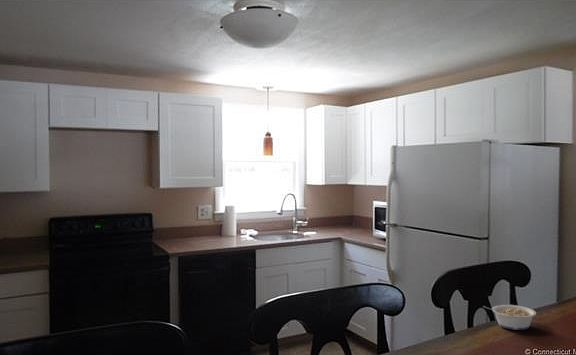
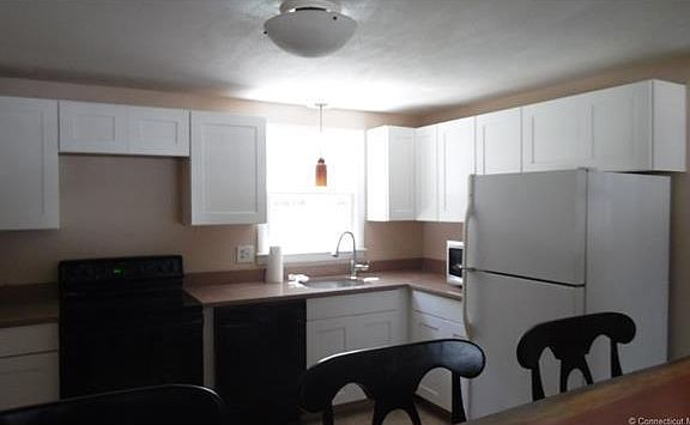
- legume (512, 316)
